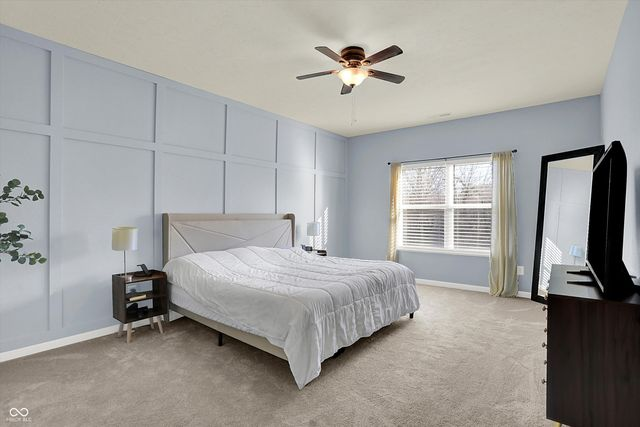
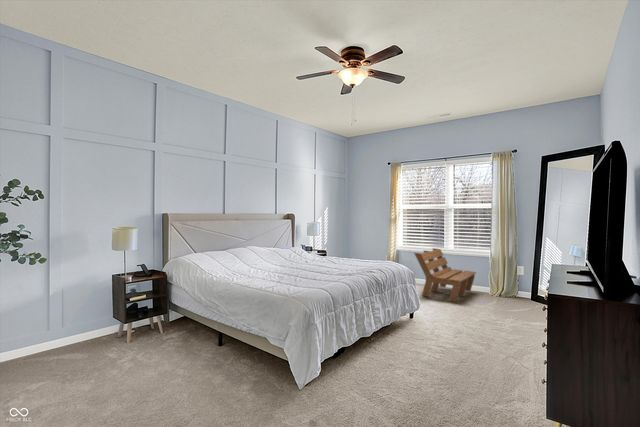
+ bench (445, 272)
